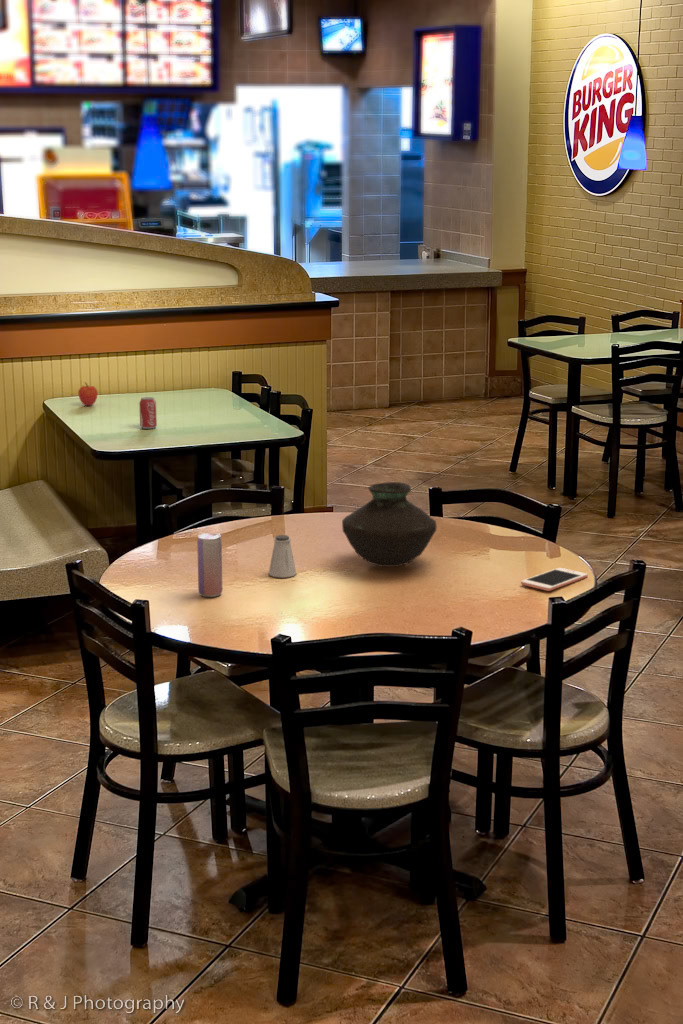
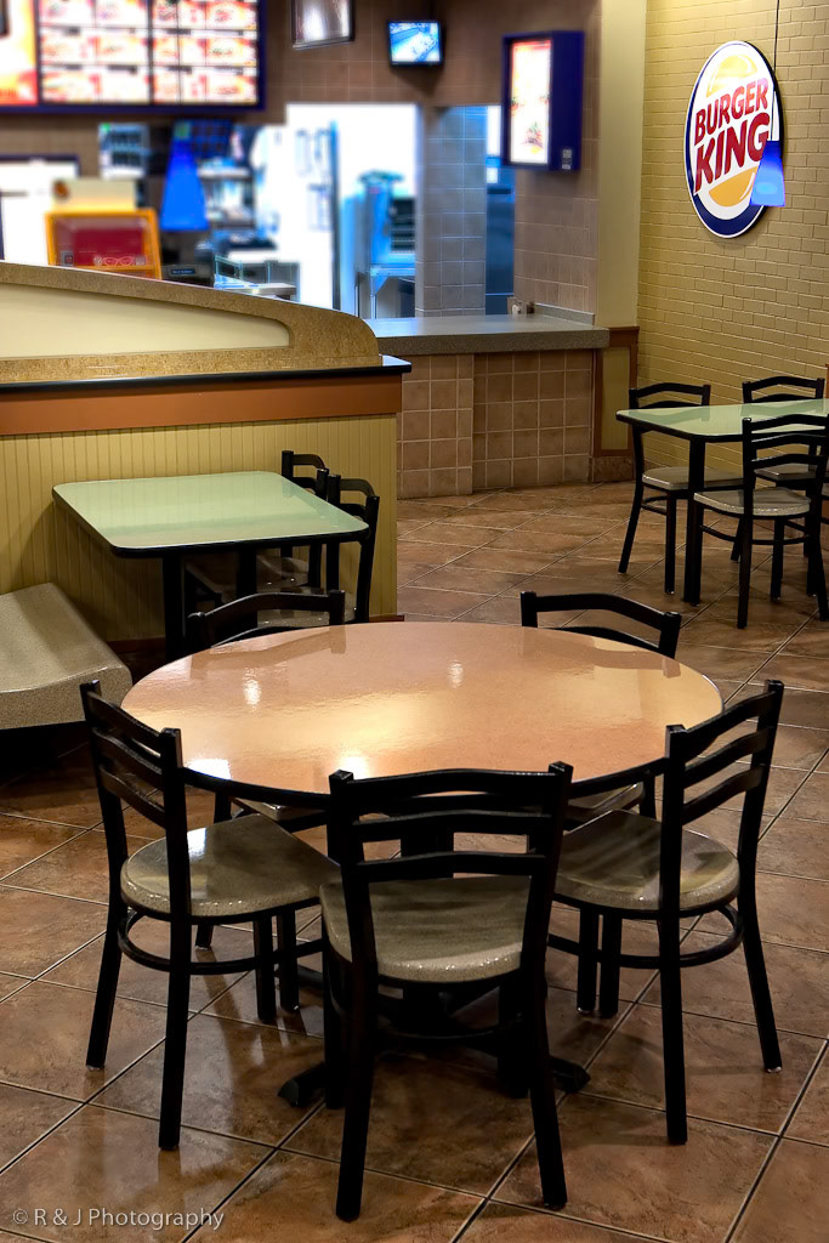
- apple (88, 393)
- beverage can (148, 412)
- beverage can (209, 565)
- cell phone (554, 579)
- saltshaker (282, 555)
- vase (389, 525)
